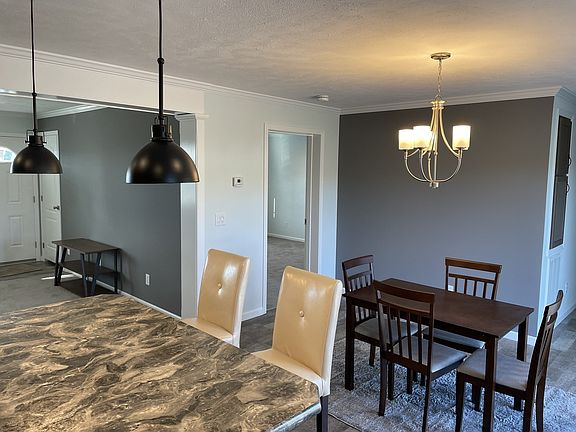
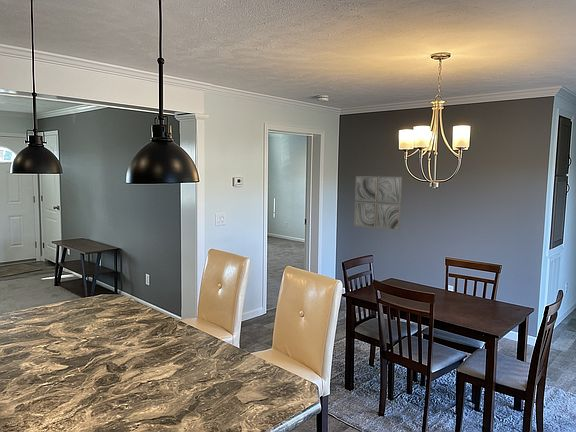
+ wall art (377, 201)
